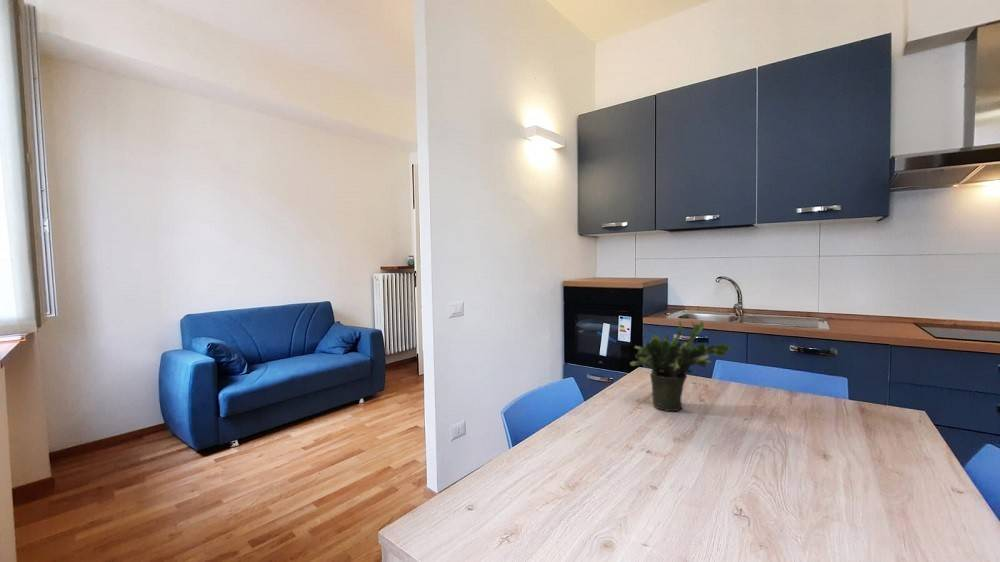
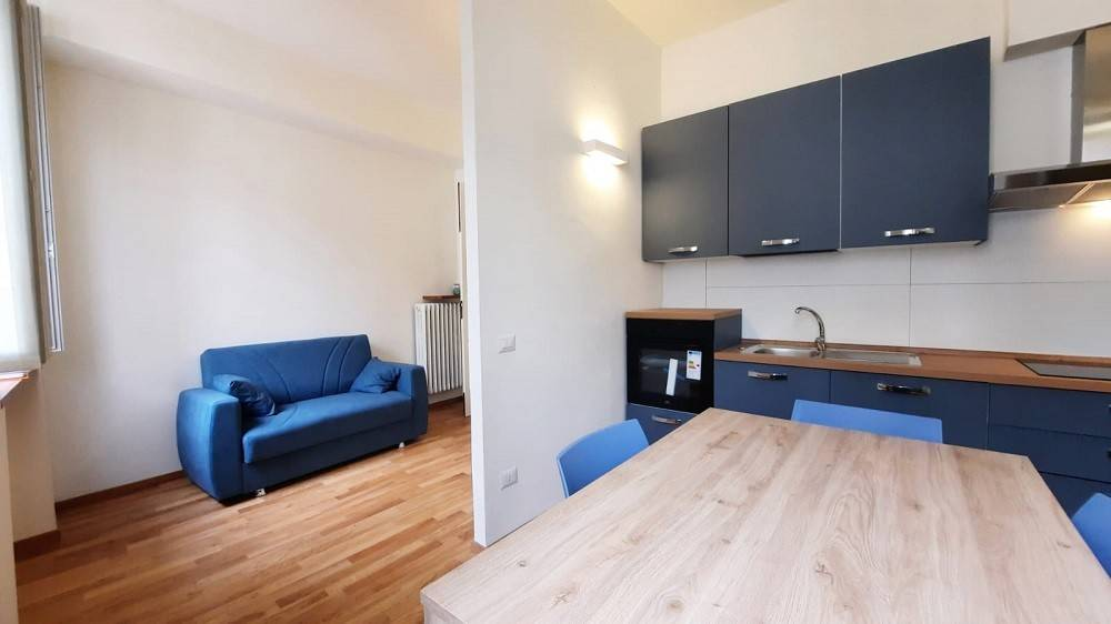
- potted plant (684, 361)
